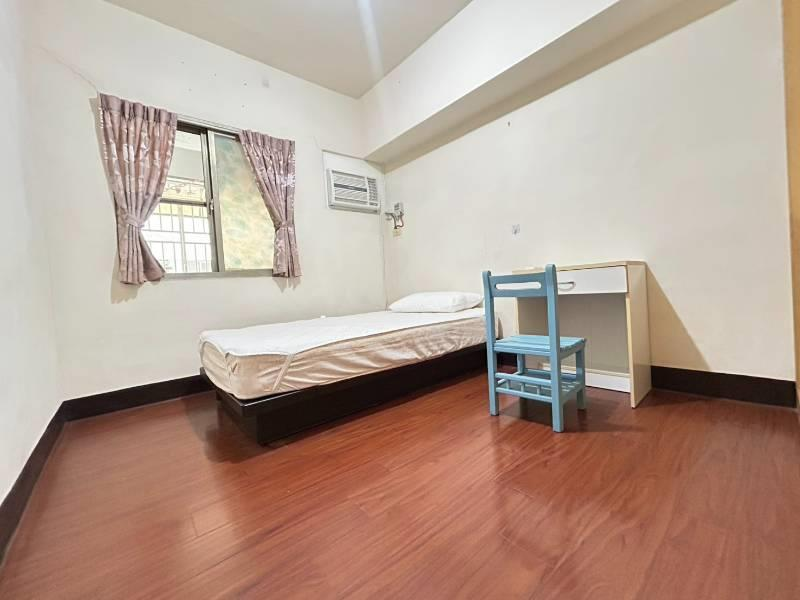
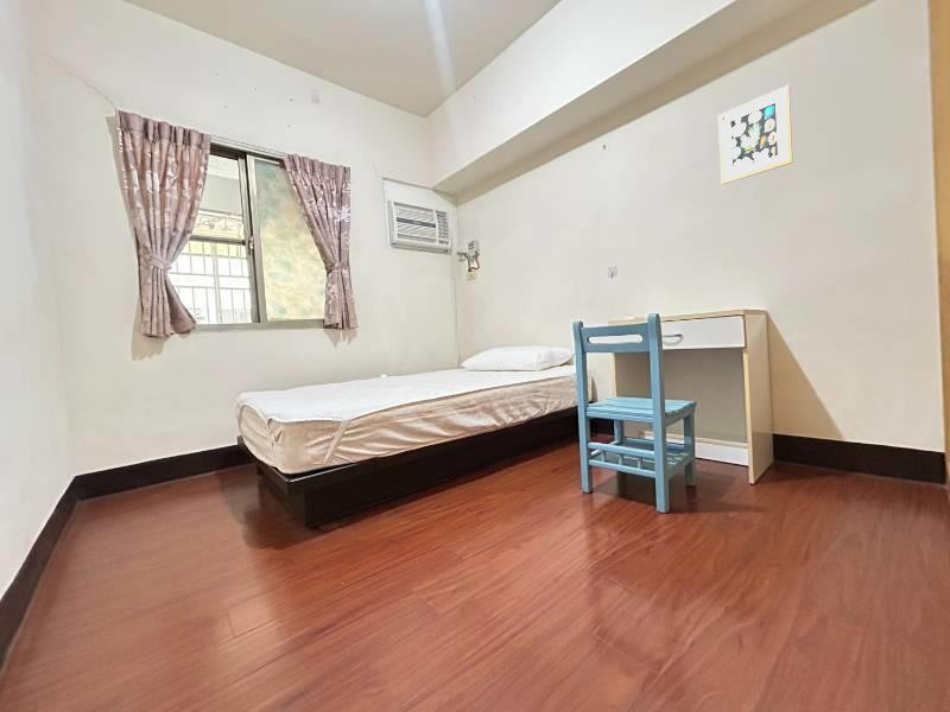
+ wall art (753, 138)
